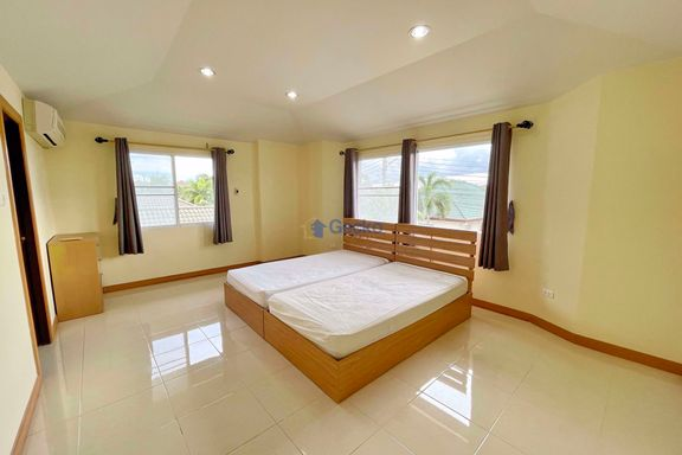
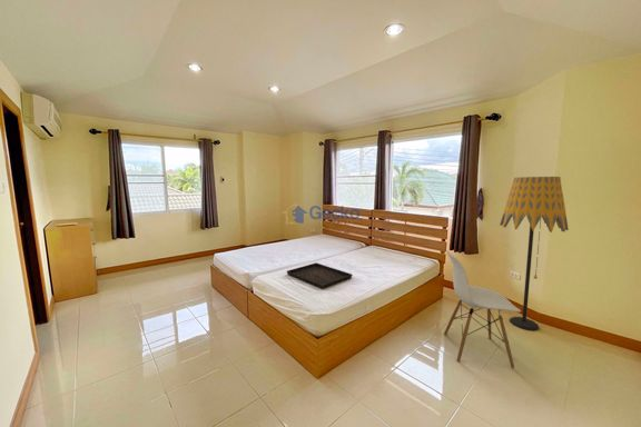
+ chair (479, 302)
+ serving tray (318, 274)
+ floor lamp (530, 252)
